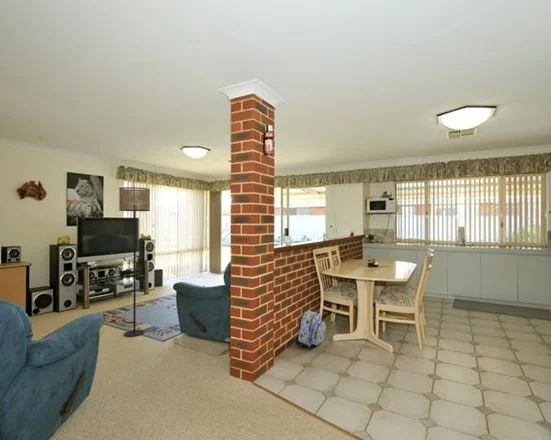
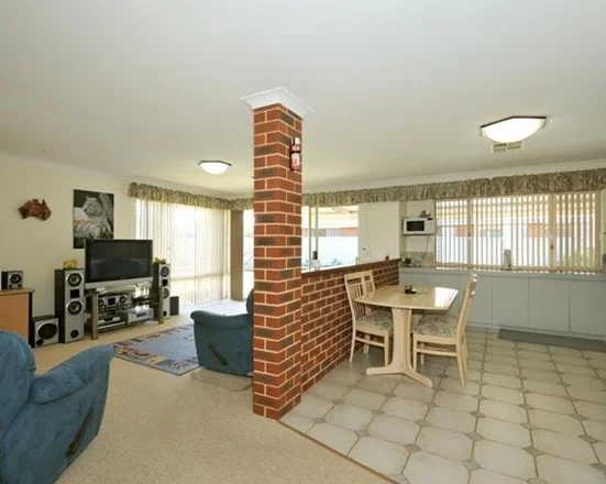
- floor lamp (134, 260)
- backpack (311, 328)
